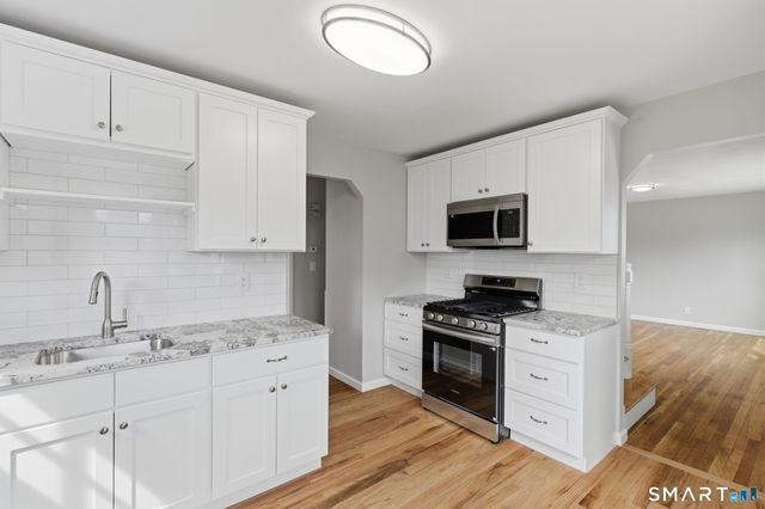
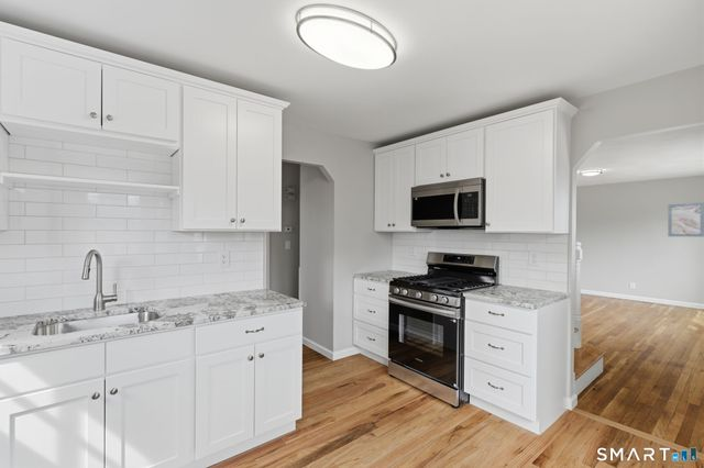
+ wall art (685, 220)
